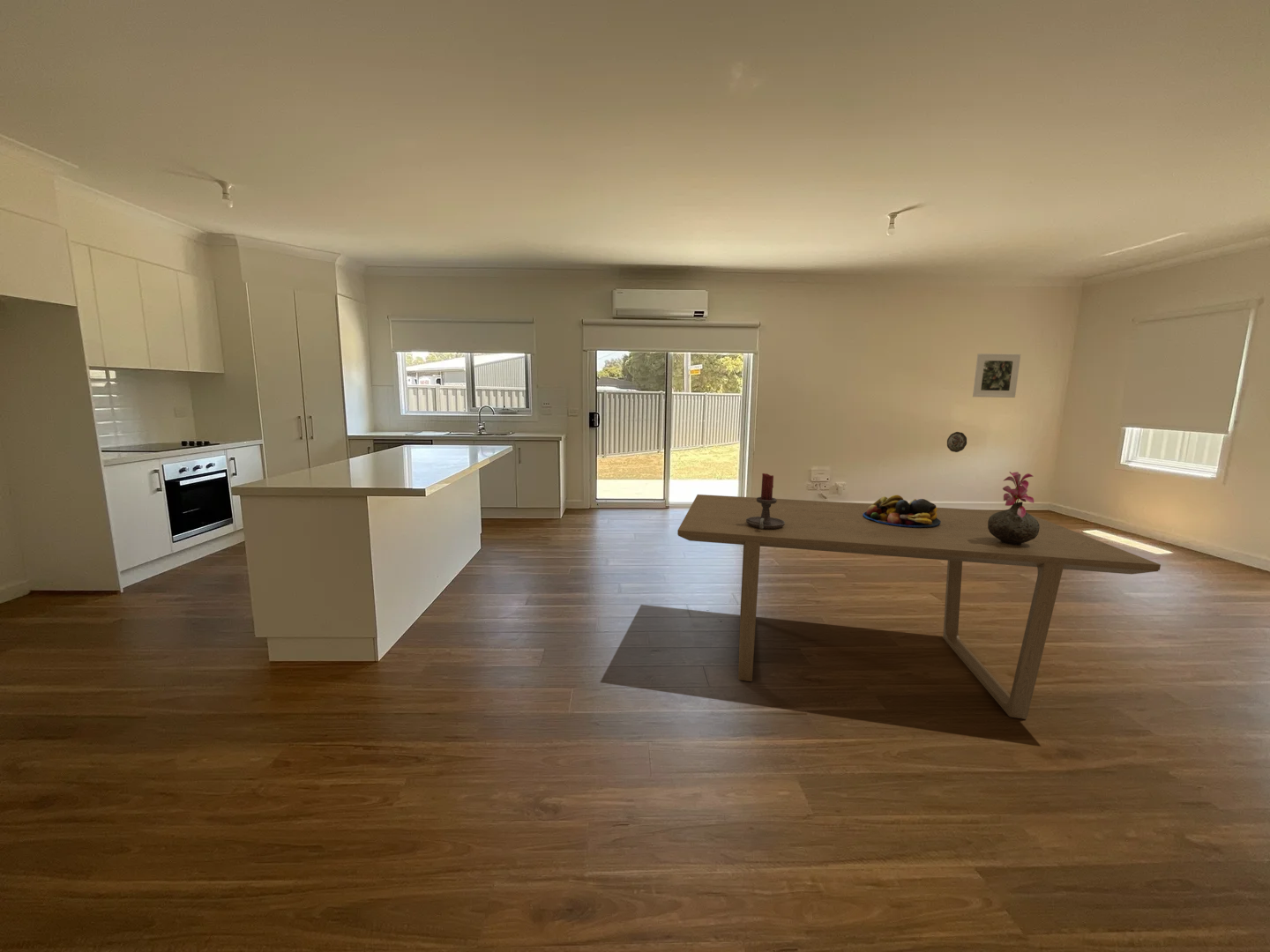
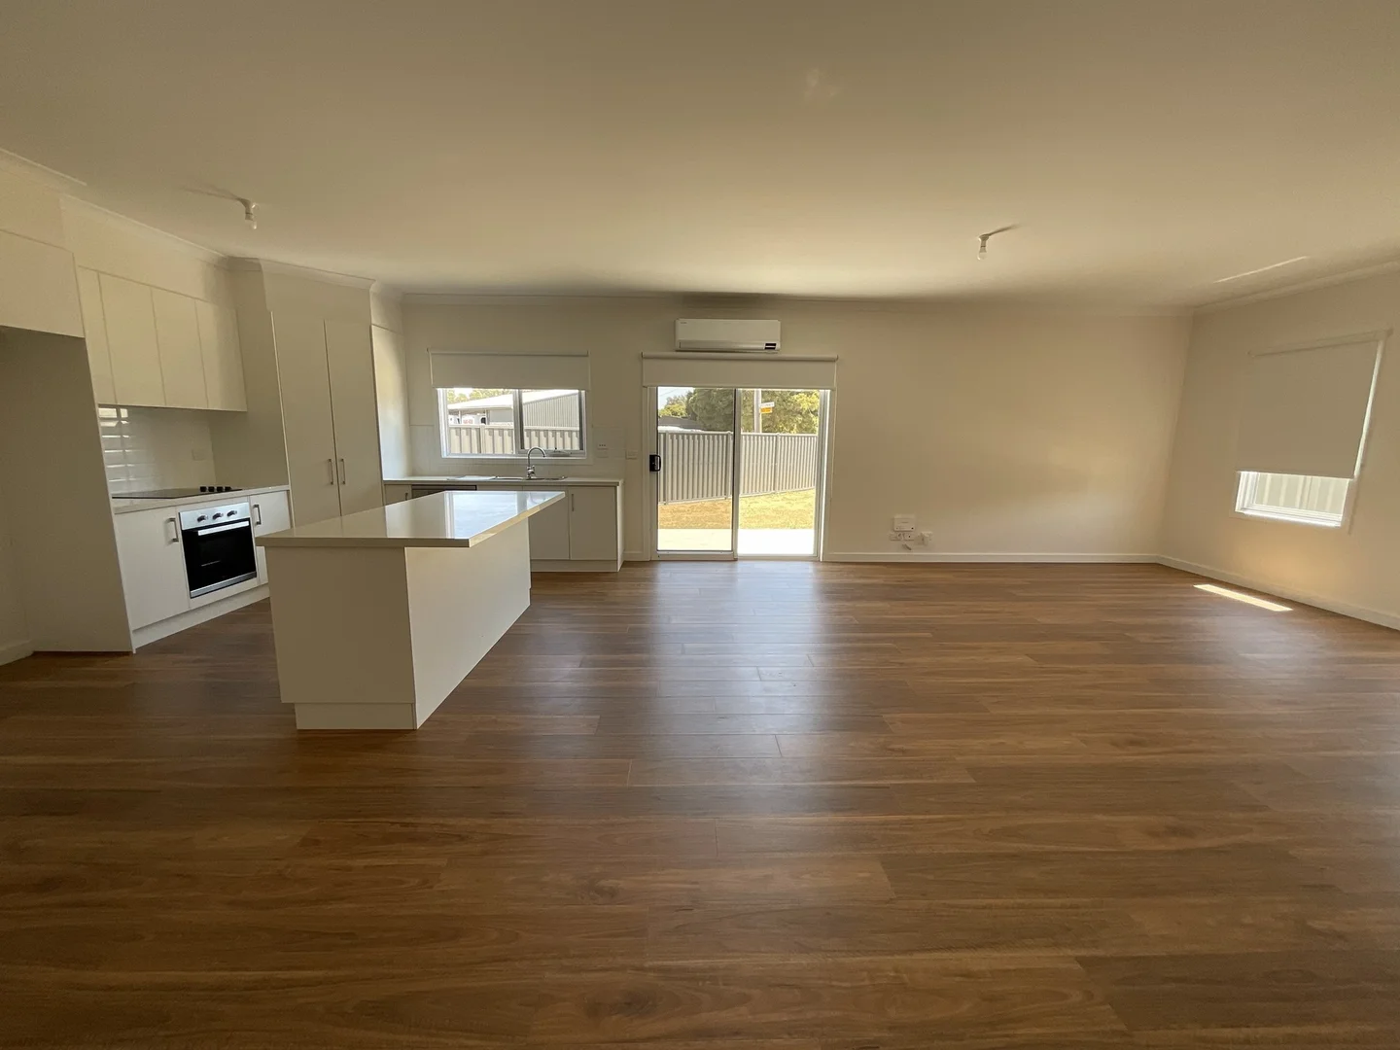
- dining table (864, 554)
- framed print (996, 376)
- candle holder (766, 500)
- decorative plate (956, 442)
- vase (1016, 508)
- fruit bowl (900, 507)
